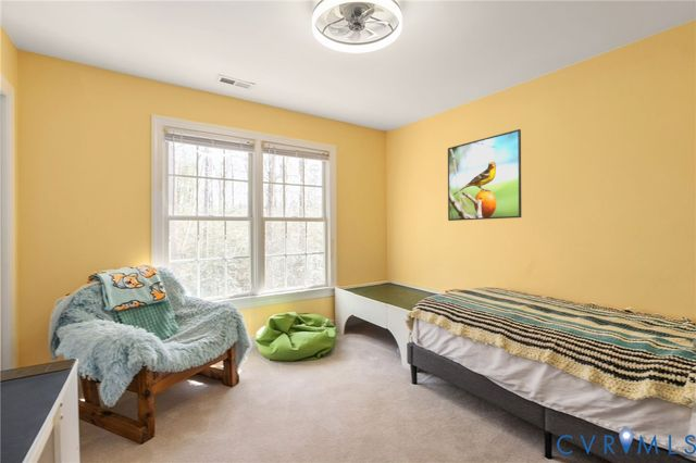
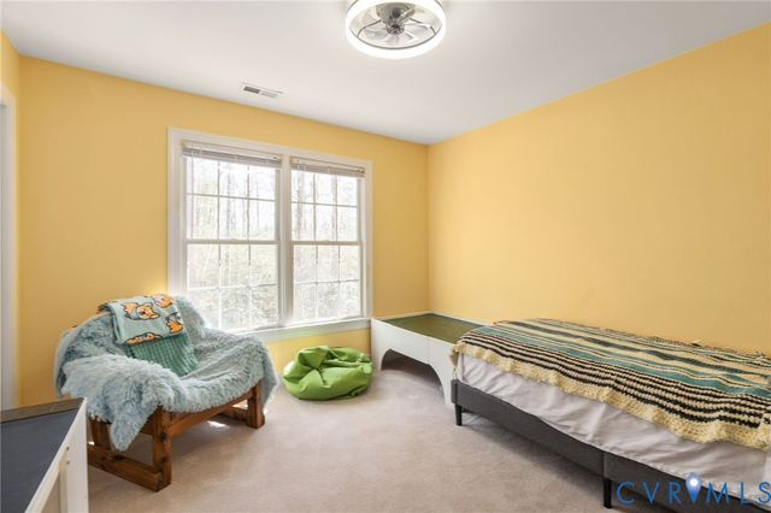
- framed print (481, 179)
